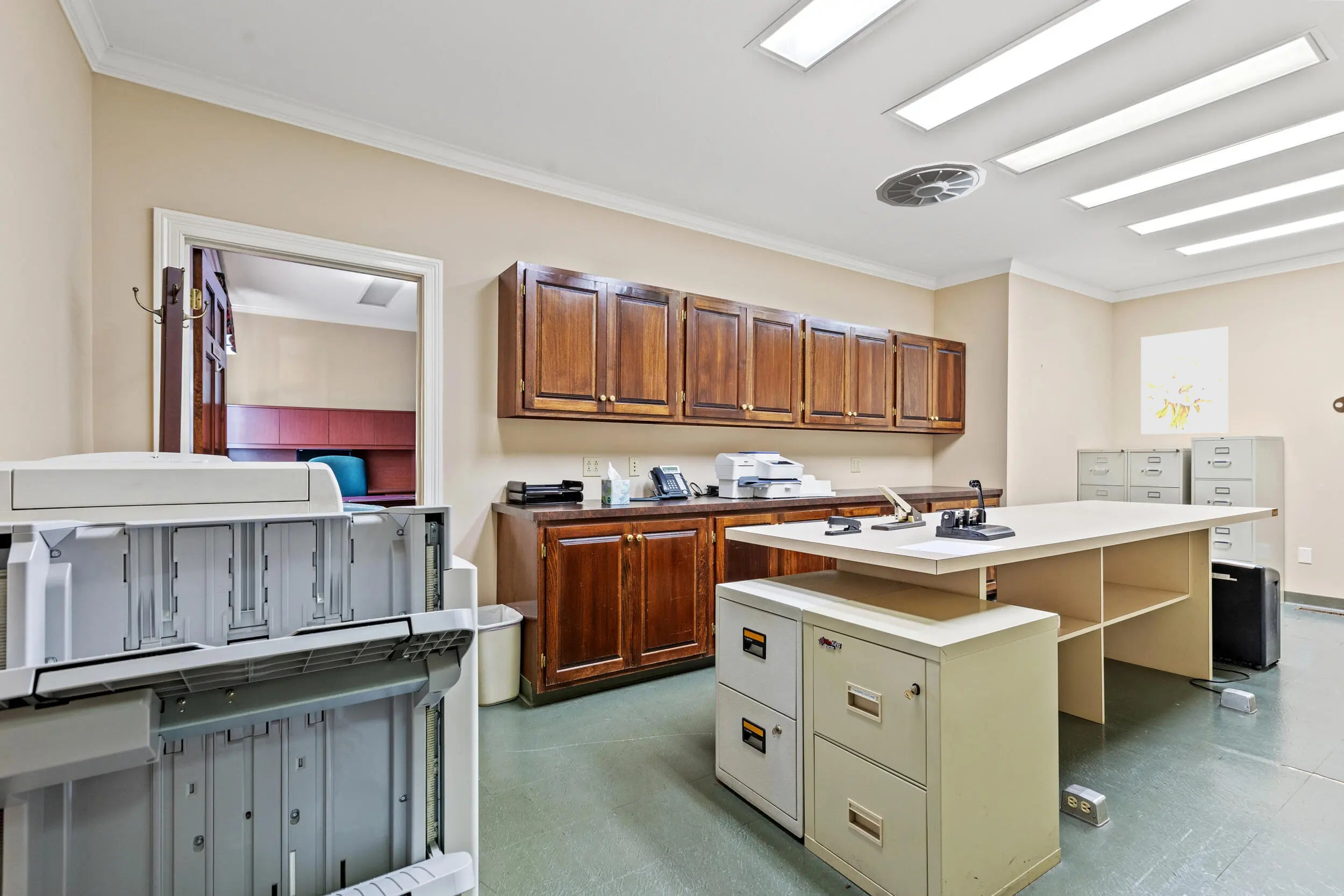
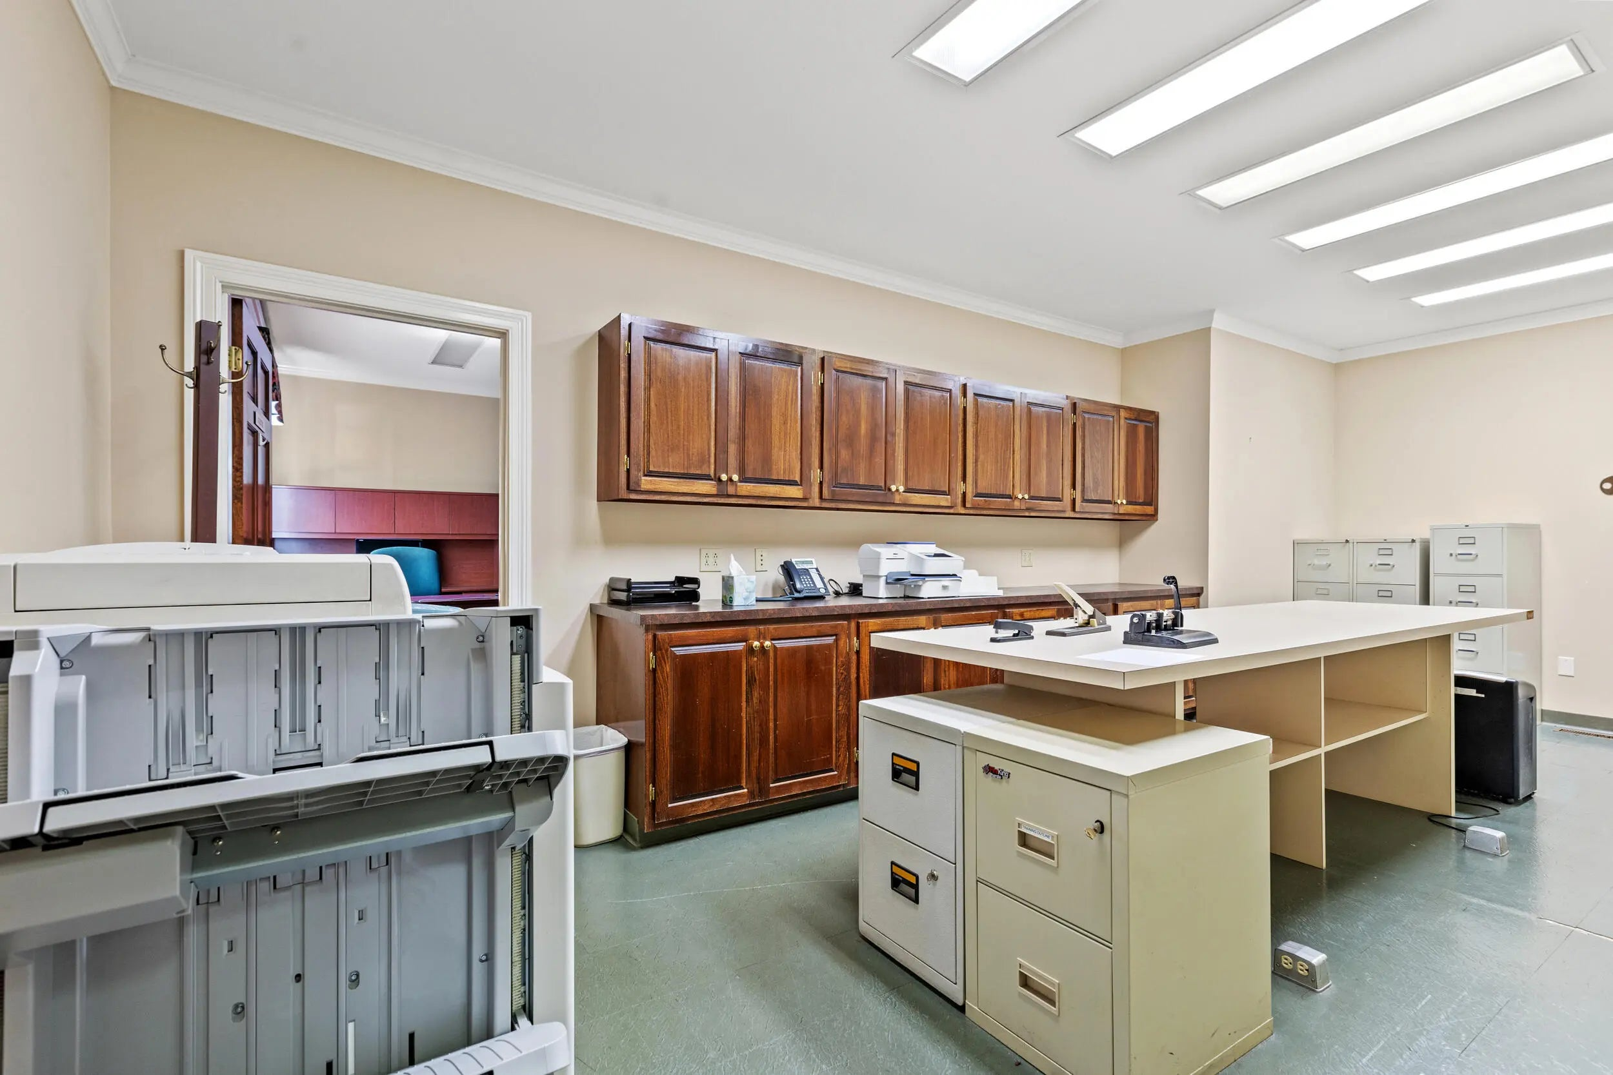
- wall art (1182, 383)
- ceiling vent (929, 188)
